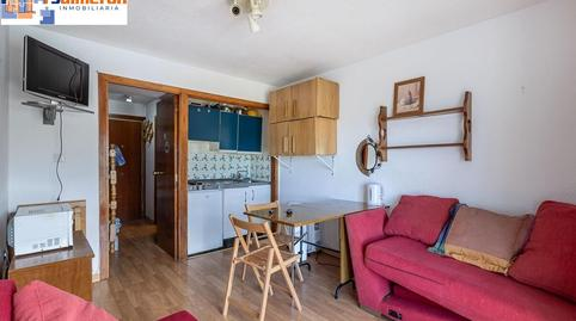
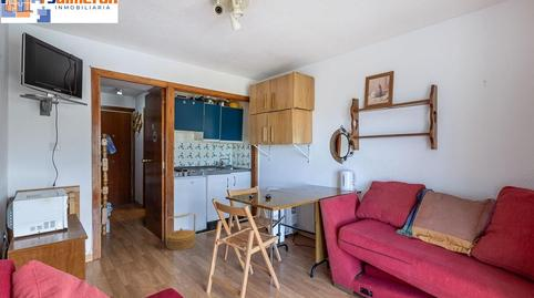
+ woven basket (181, 229)
